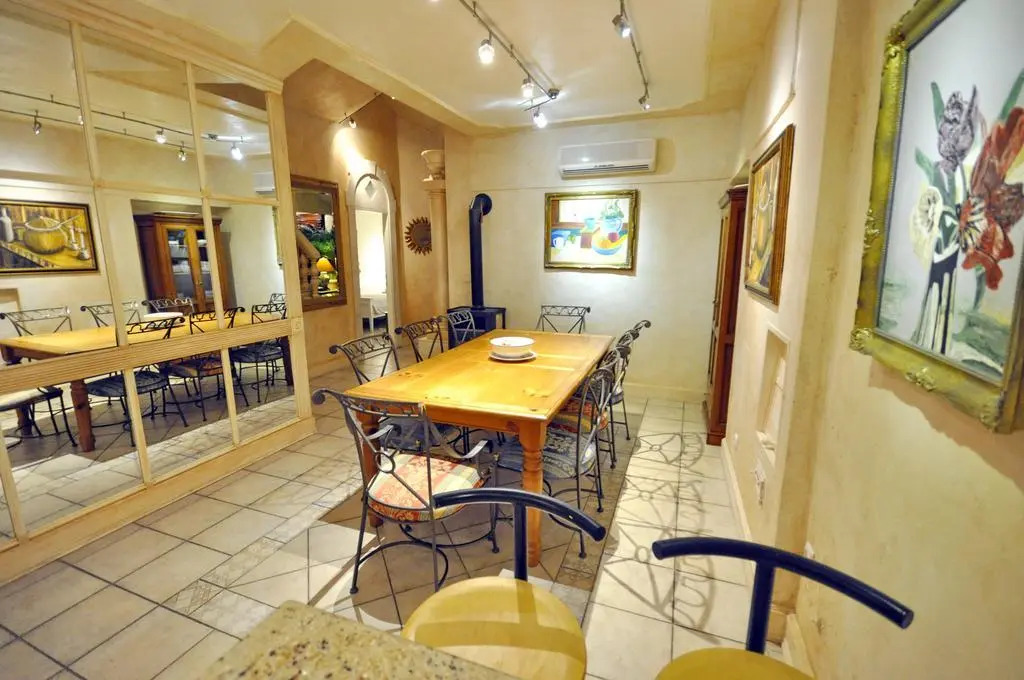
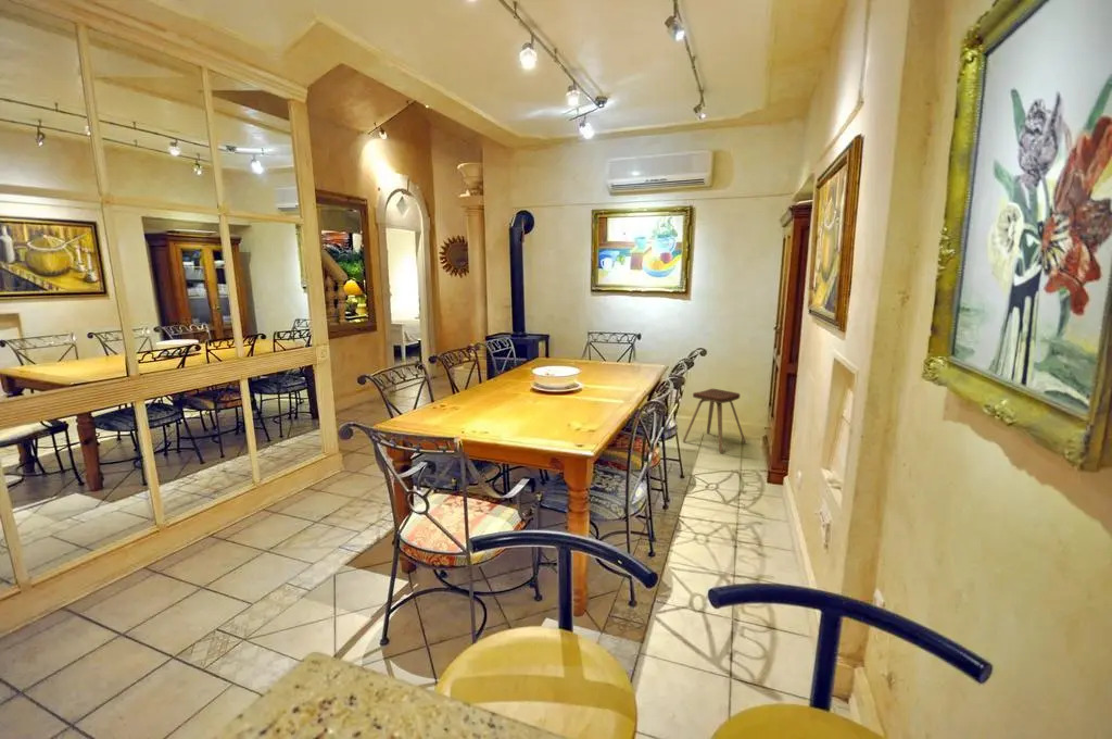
+ music stool (718, 417)
